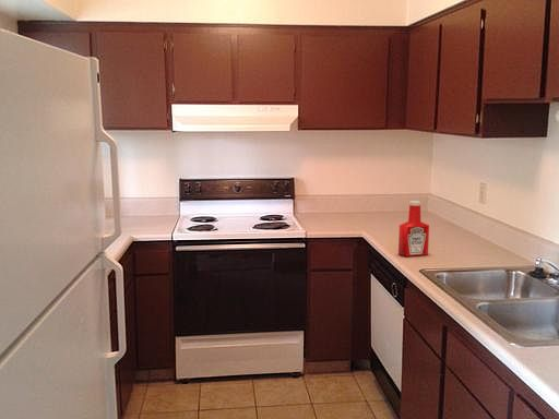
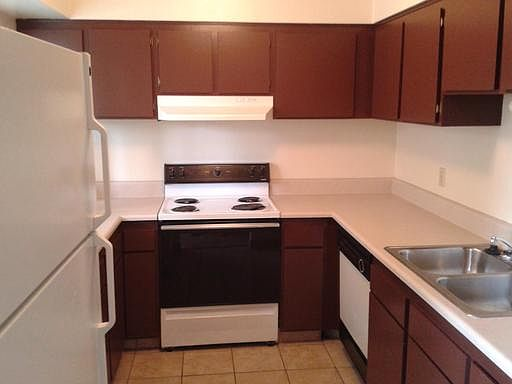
- soap bottle (414, 228)
